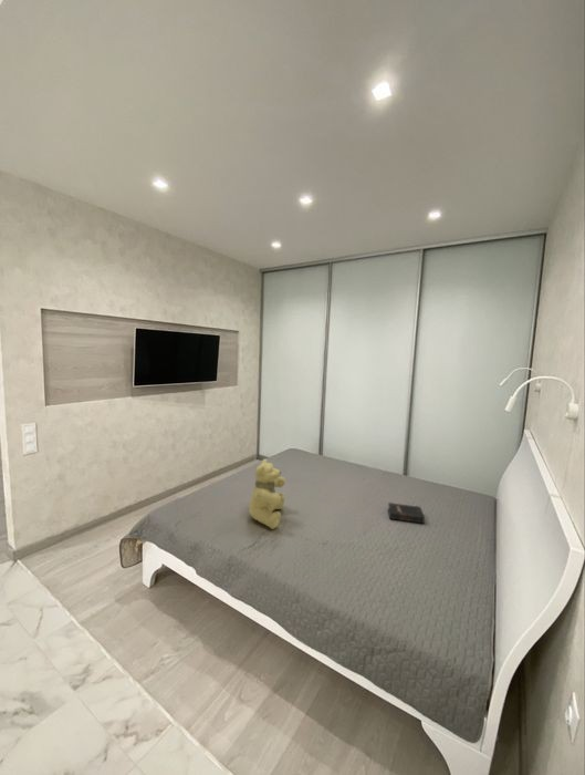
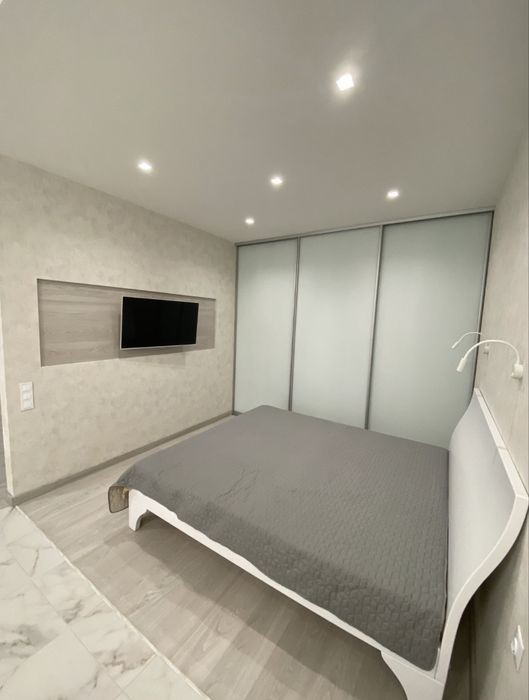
- teddy bear (268, 489)
- hardback book (405, 513)
